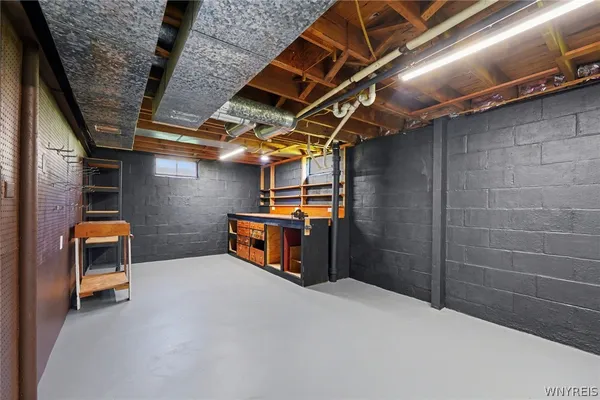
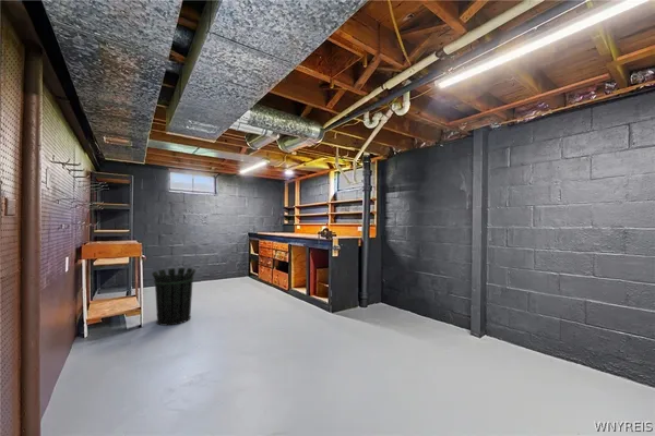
+ waste bin (174, 295)
